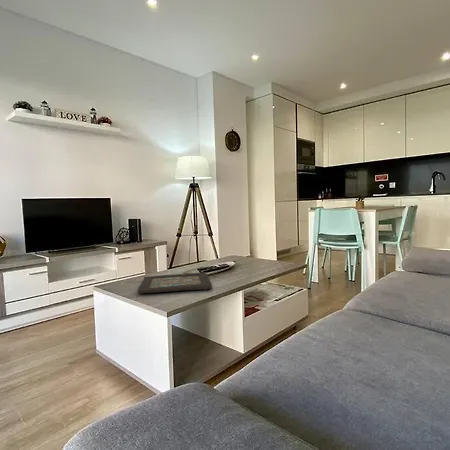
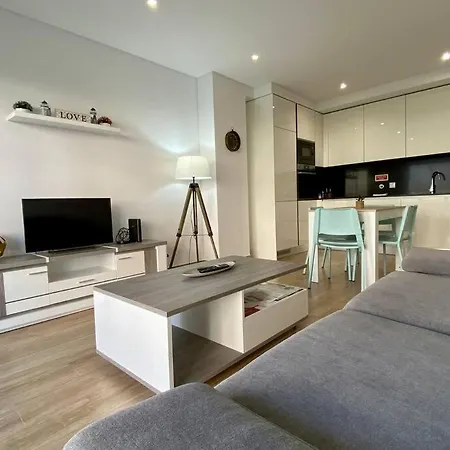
- decorative tray (175, 282)
